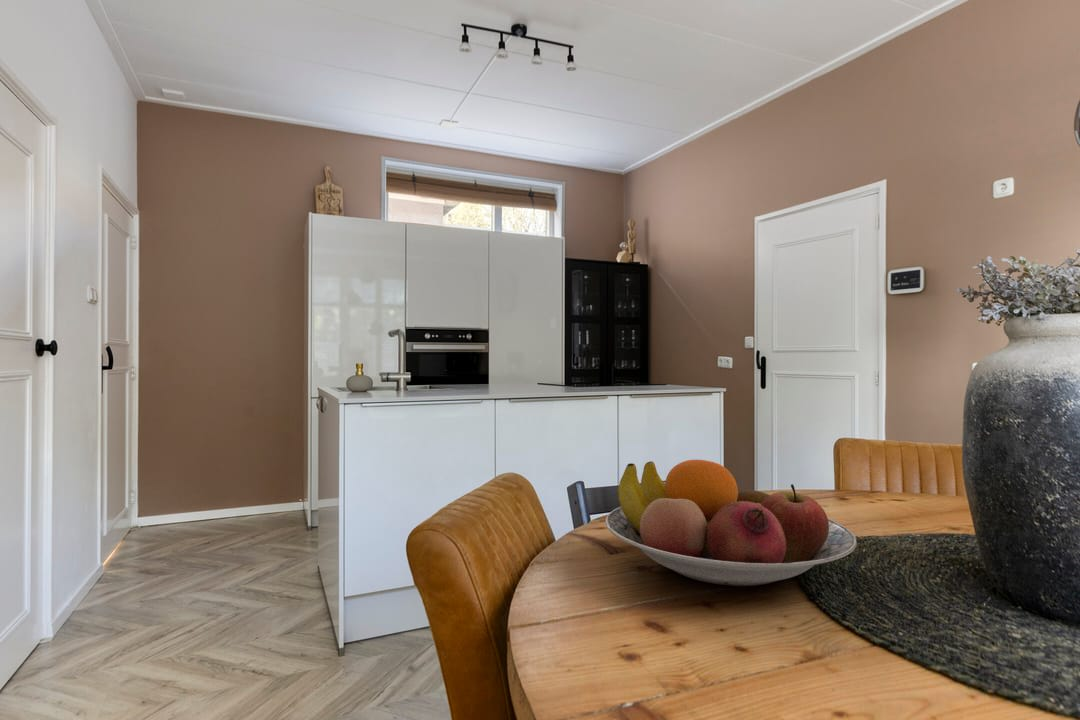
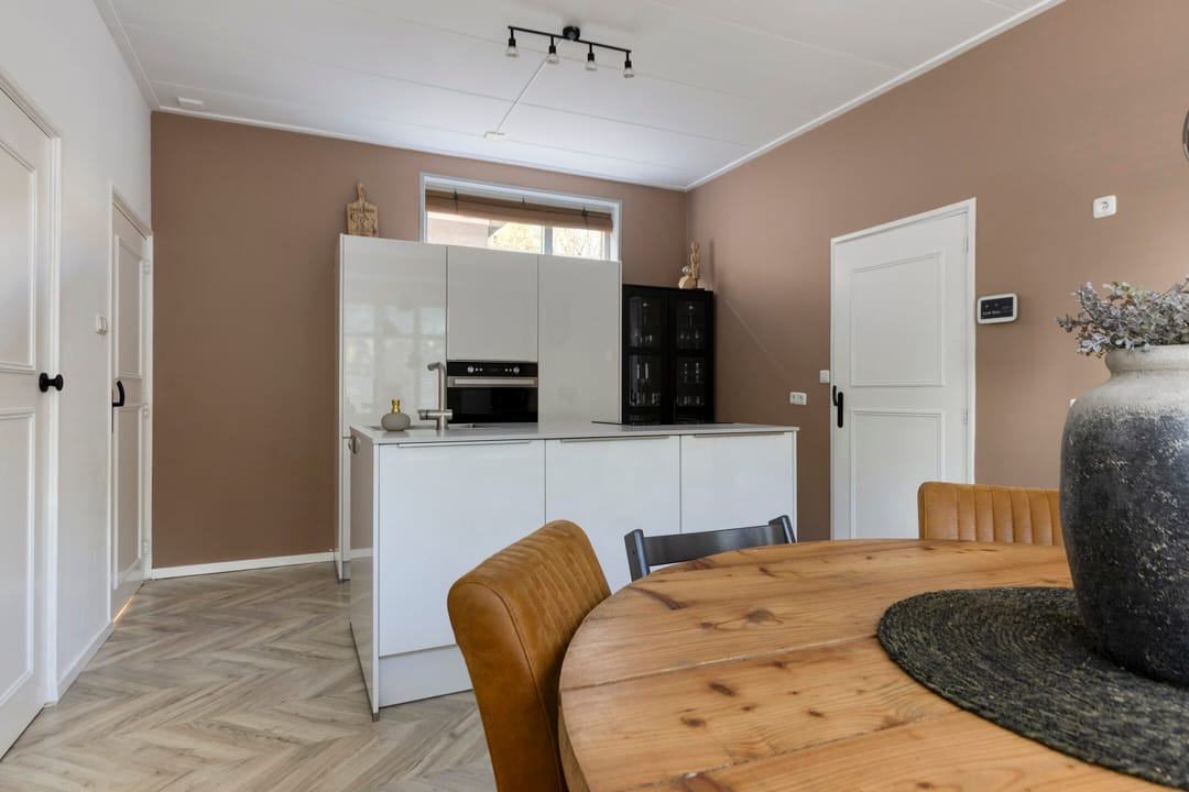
- fruit bowl (723, 514)
